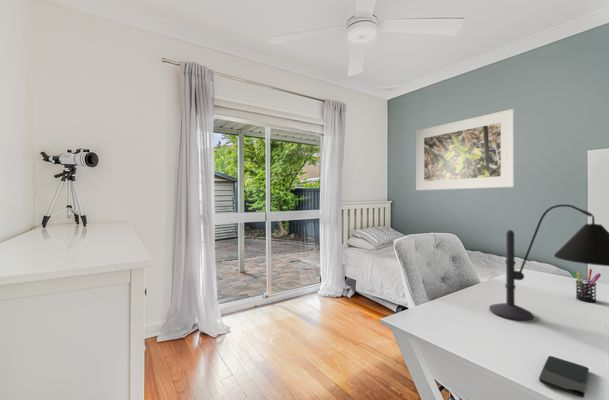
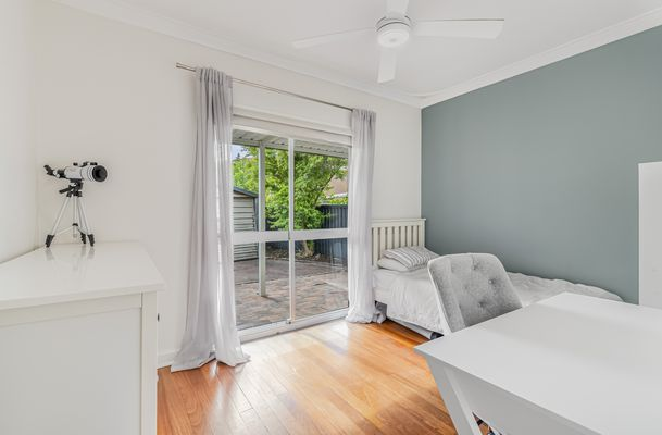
- desk lamp (556, 257)
- pen holder (584, 283)
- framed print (458, 155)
- smartphone (564, 374)
